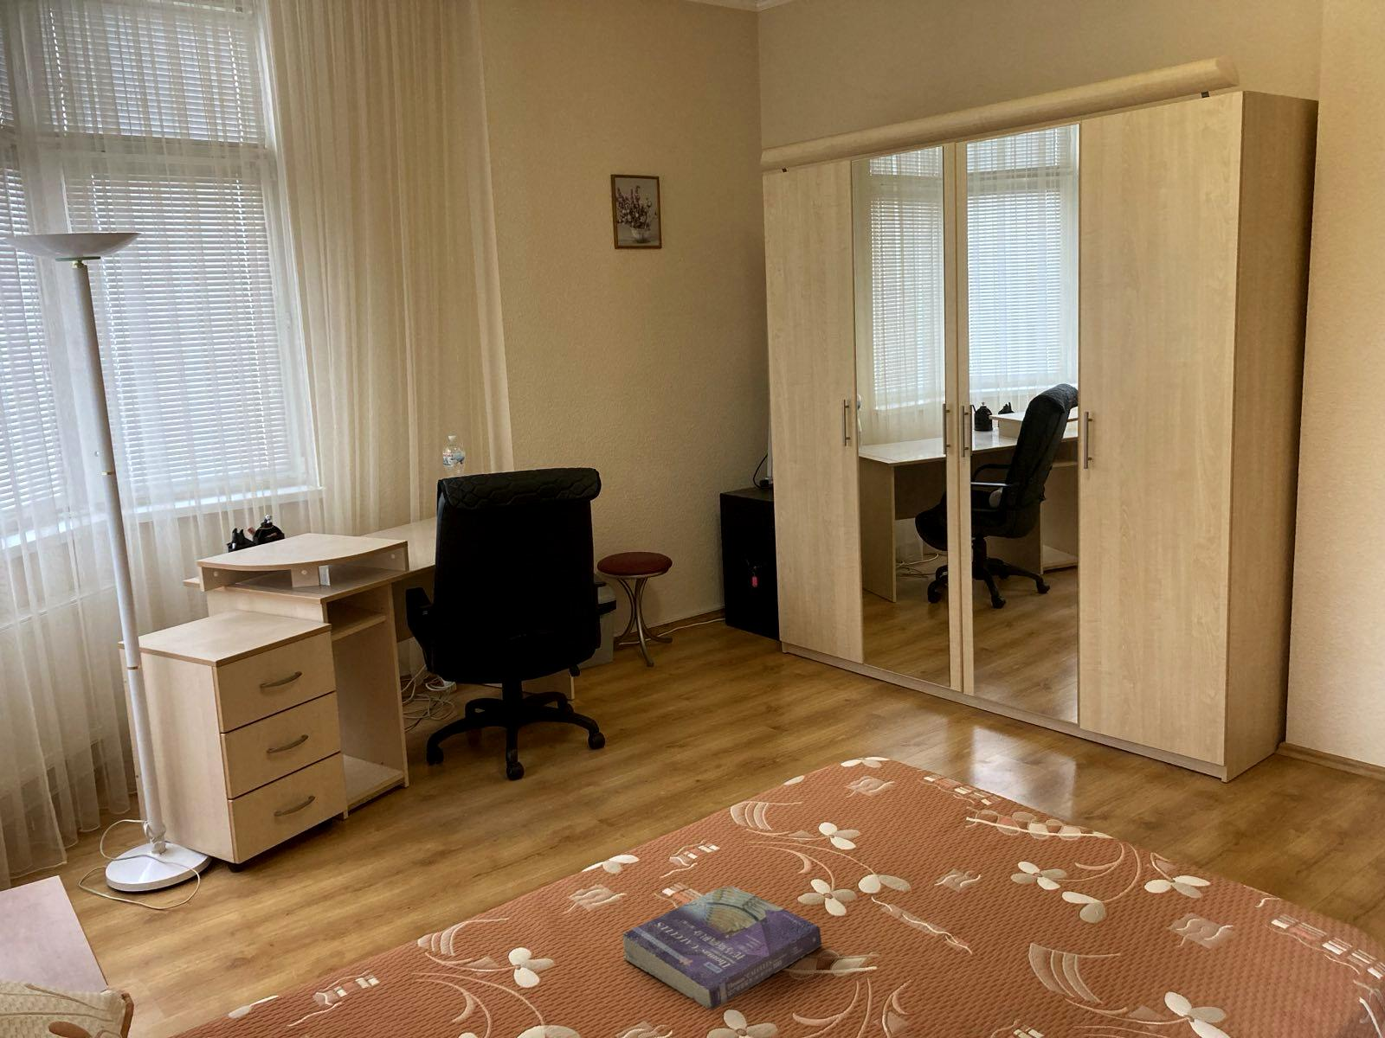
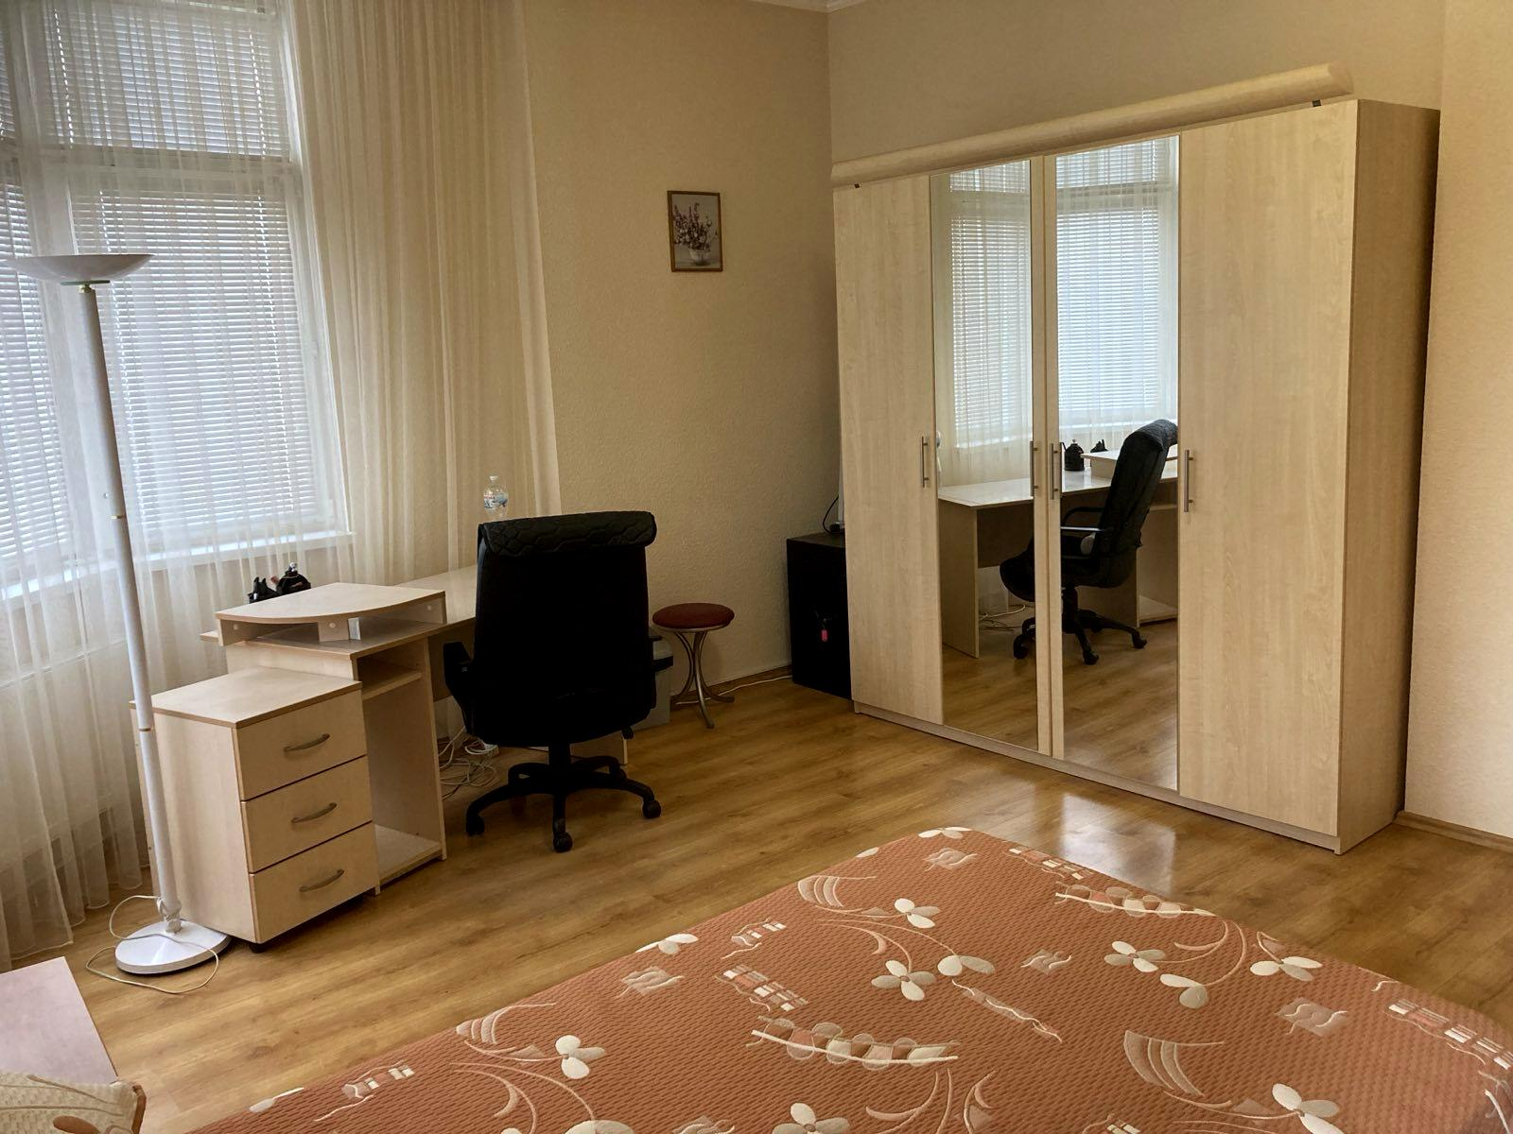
- book (724, 938)
